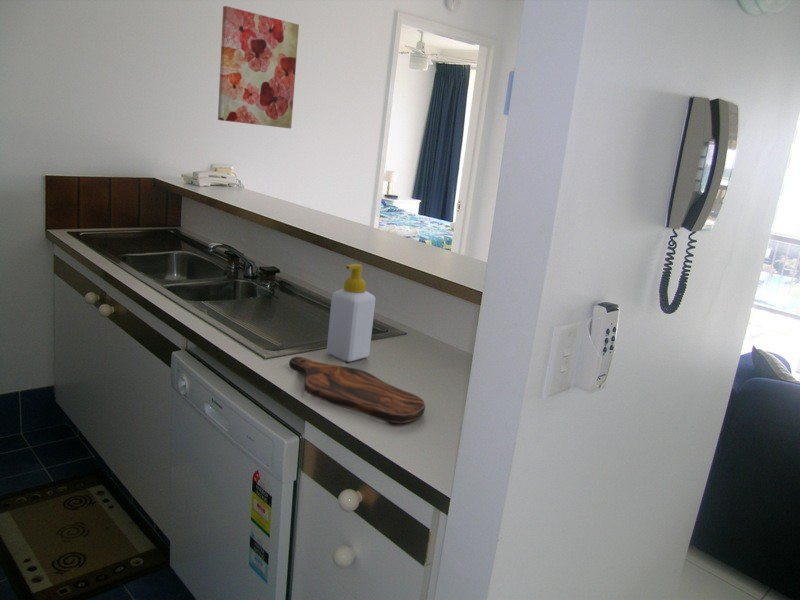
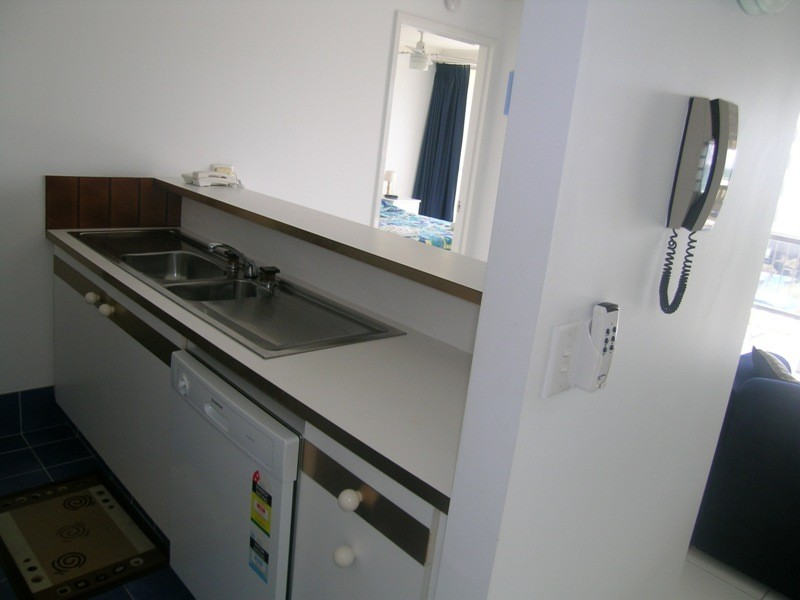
- soap bottle (352, 311)
- wall art (259, 71)
- cutting board (346, 386)
